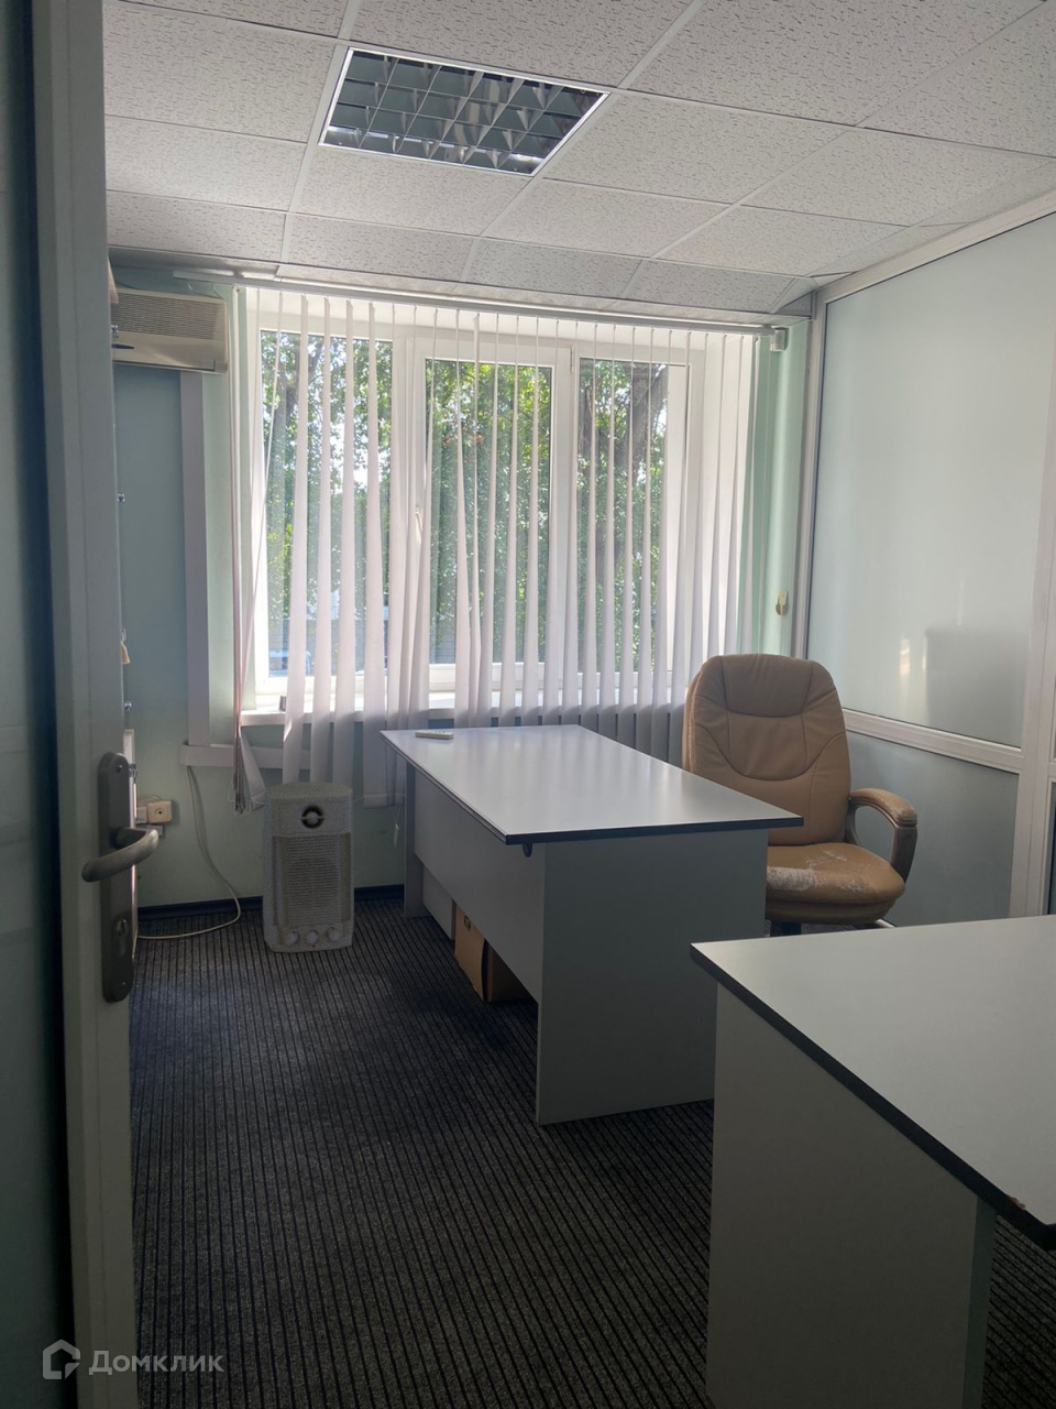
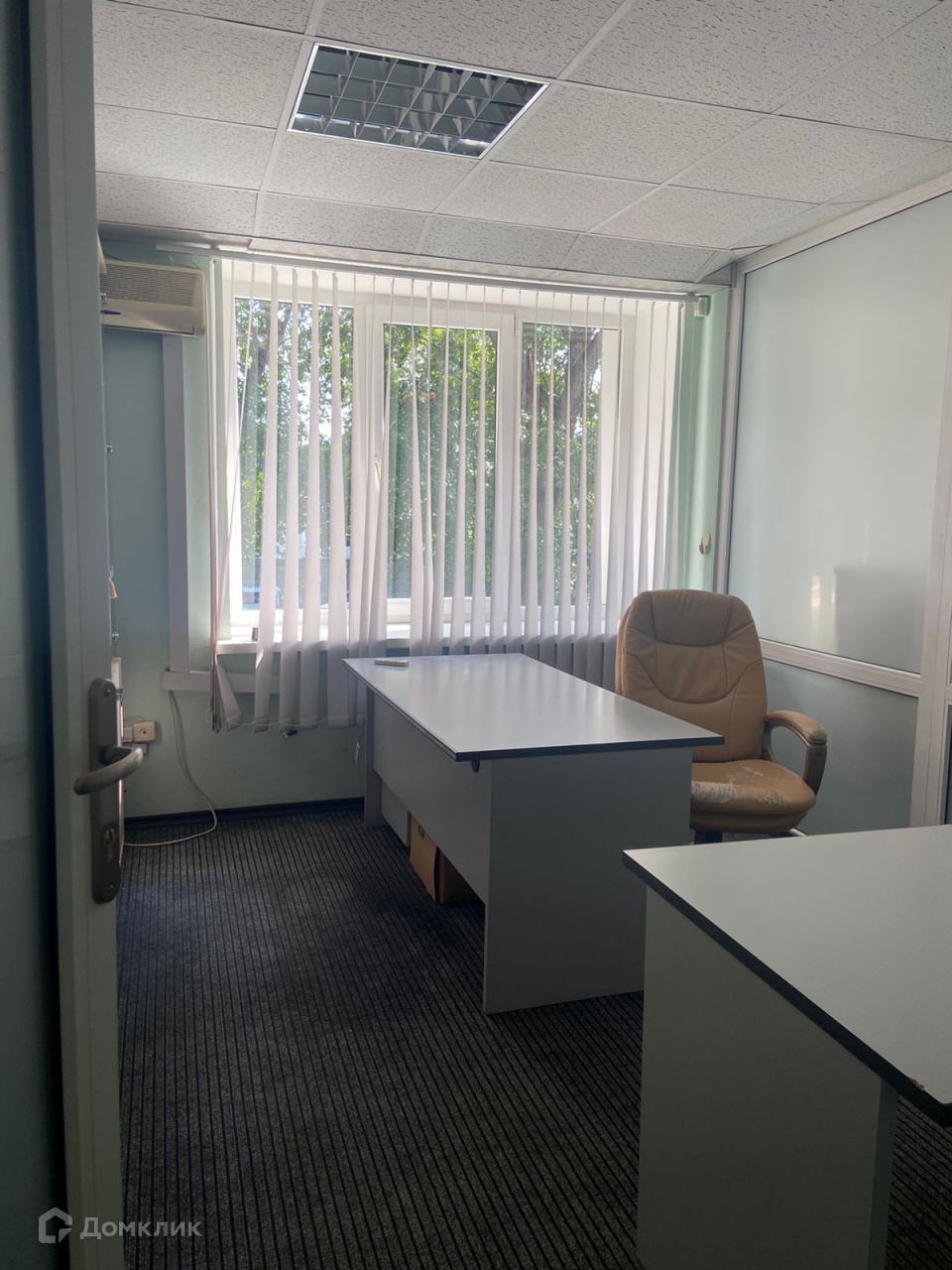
- air purifier (309, 862)
